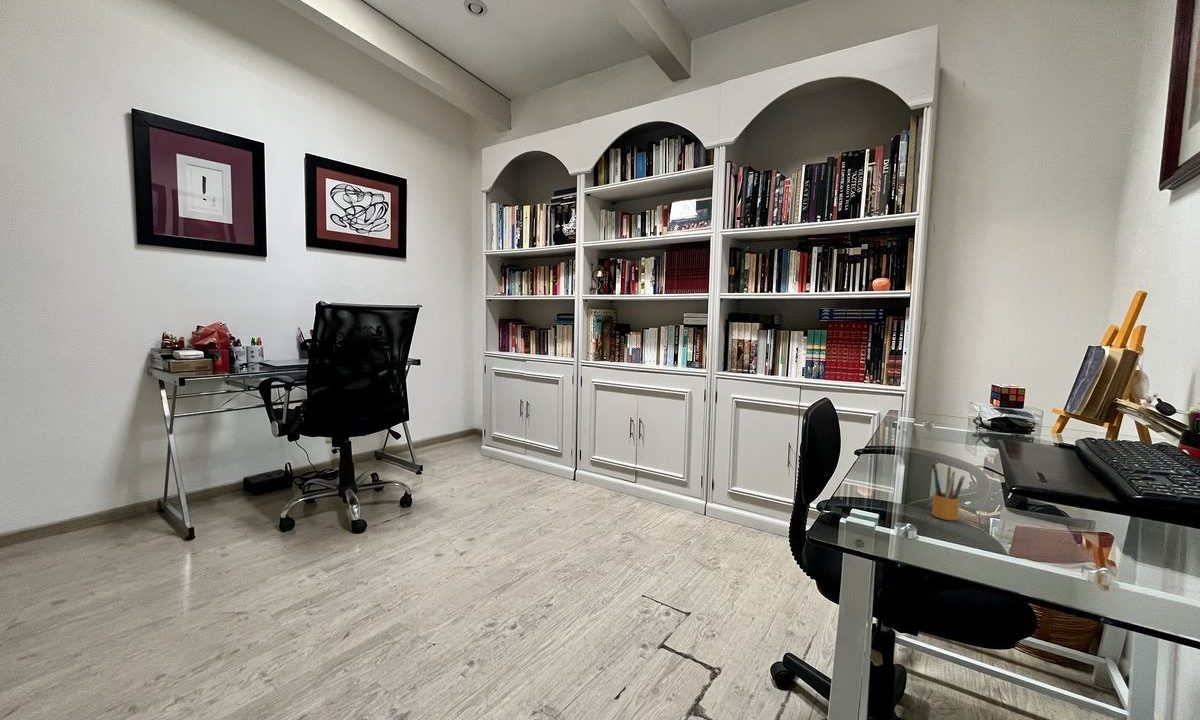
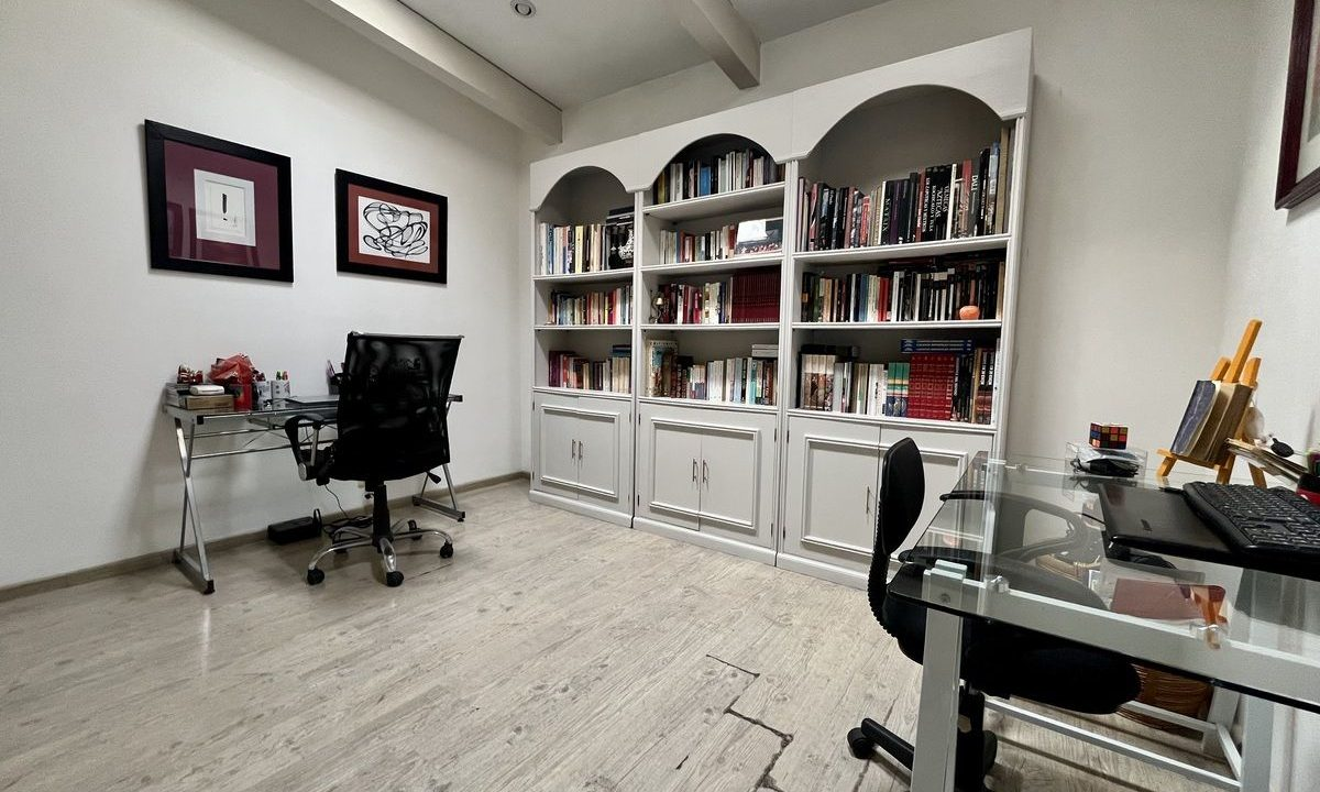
- pencil box (946, 490)
